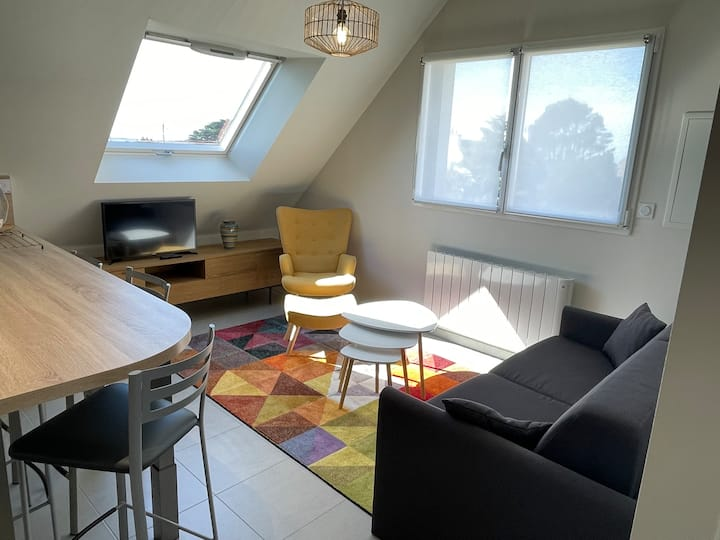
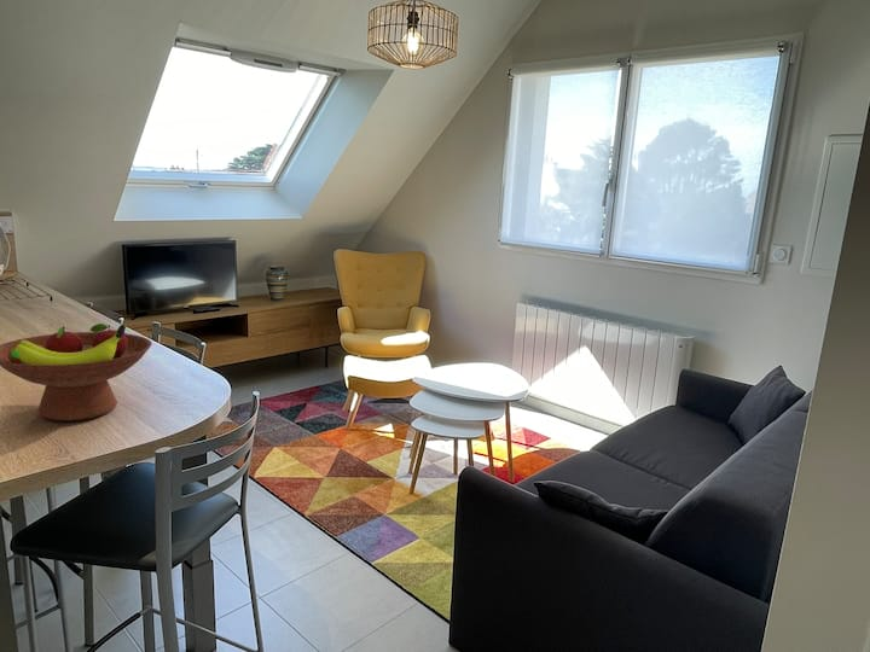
+ fruit bowl (76, 366)
